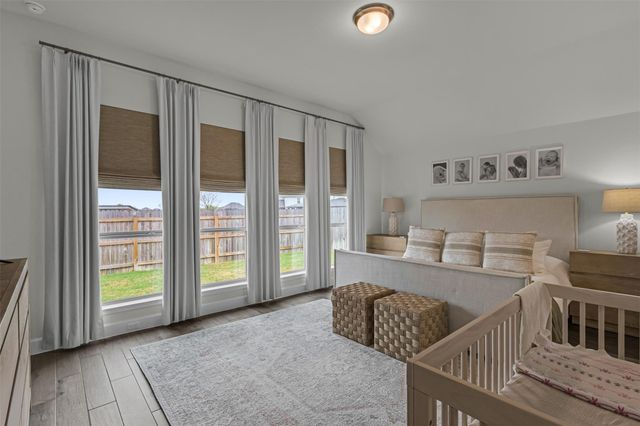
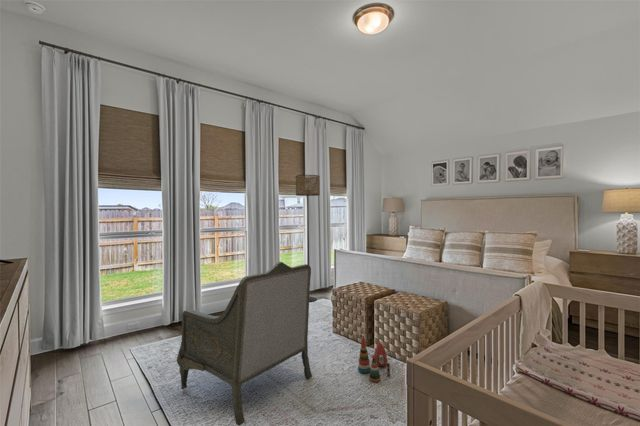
+ armchair (247, 320)
+ floor lamp (308, 237)
+ stacking toy (377, 351)
